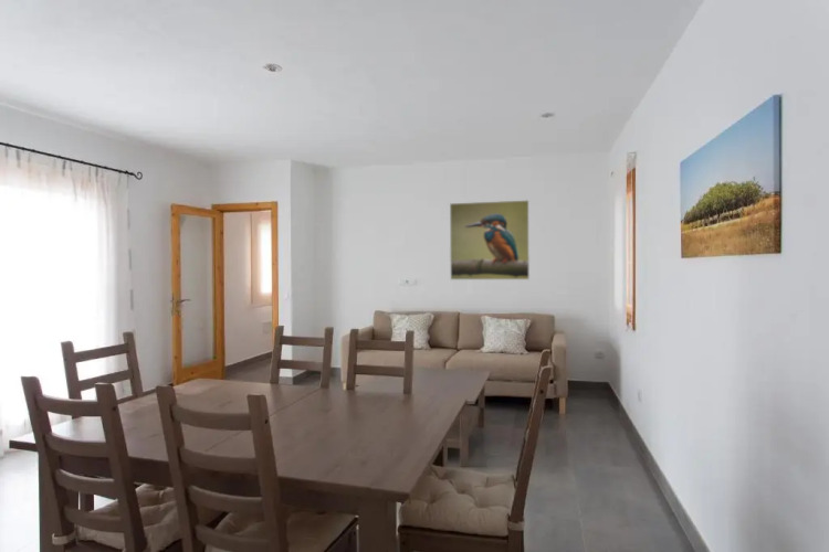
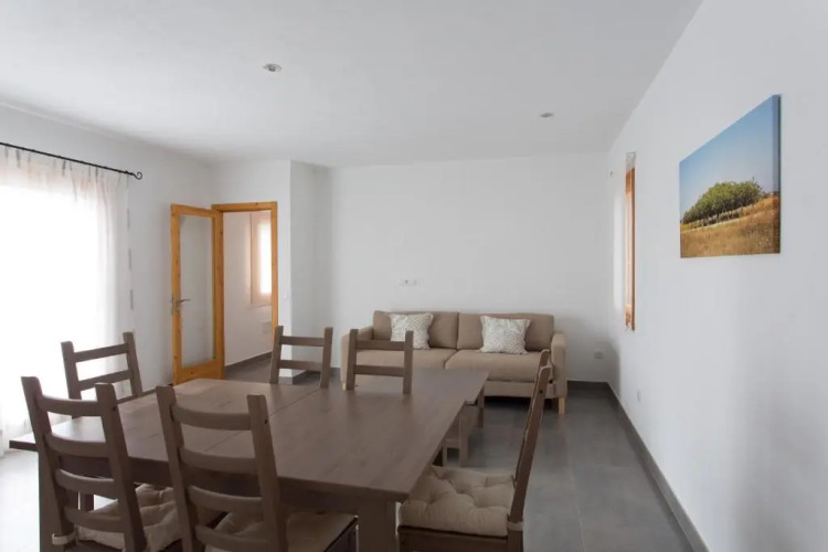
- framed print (489, 241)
